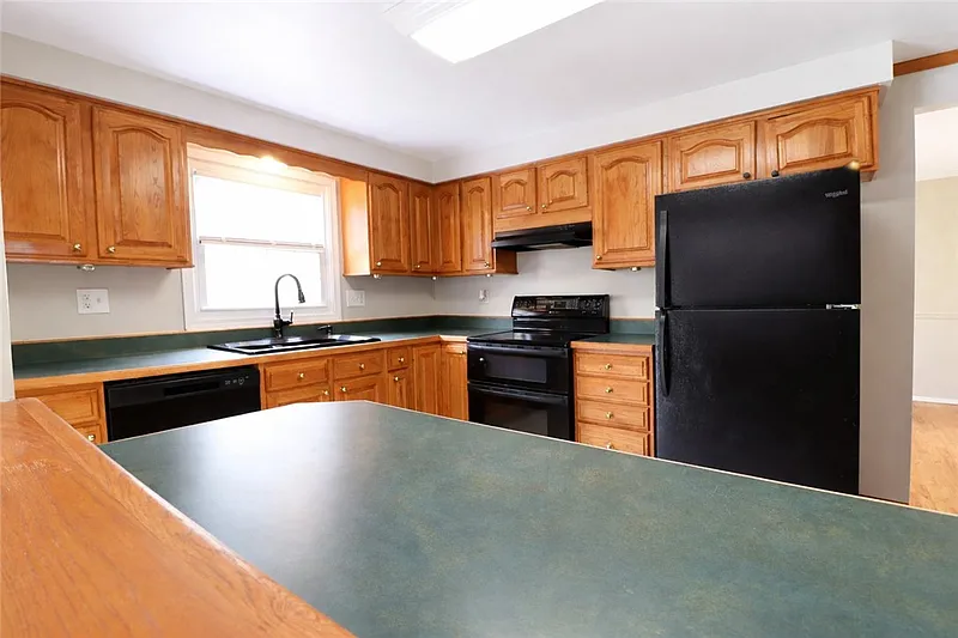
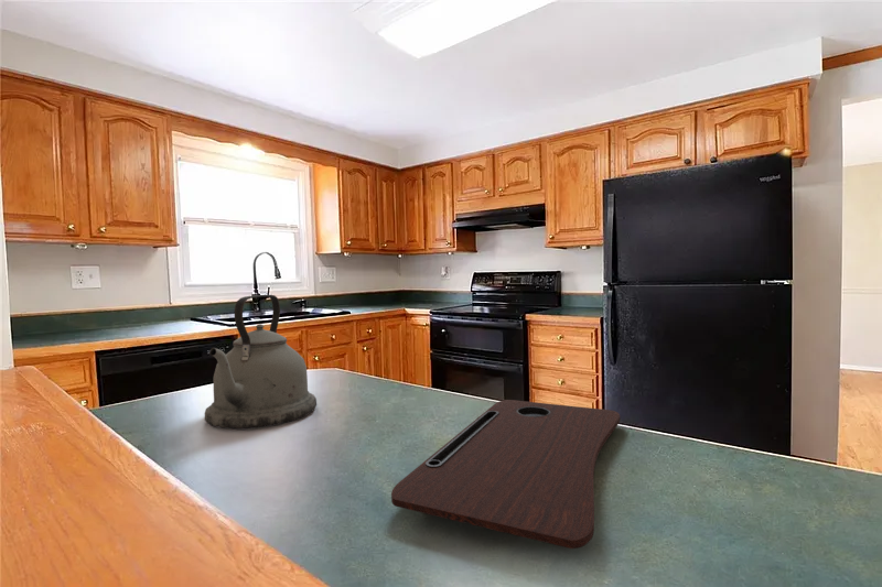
+ cutting board (528, 450)
+ kettle (260, 355)
